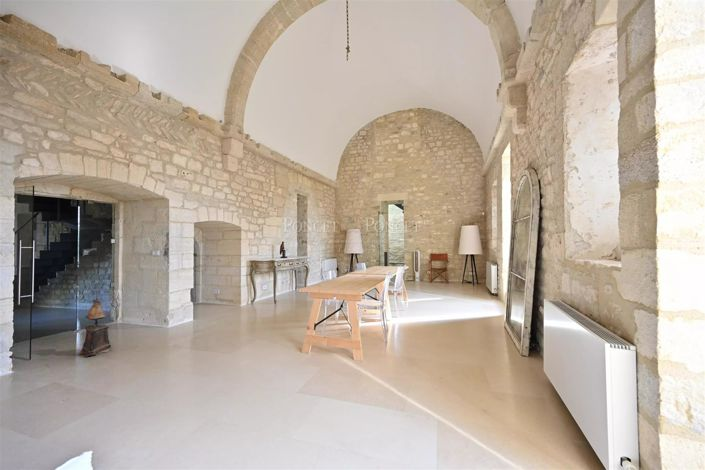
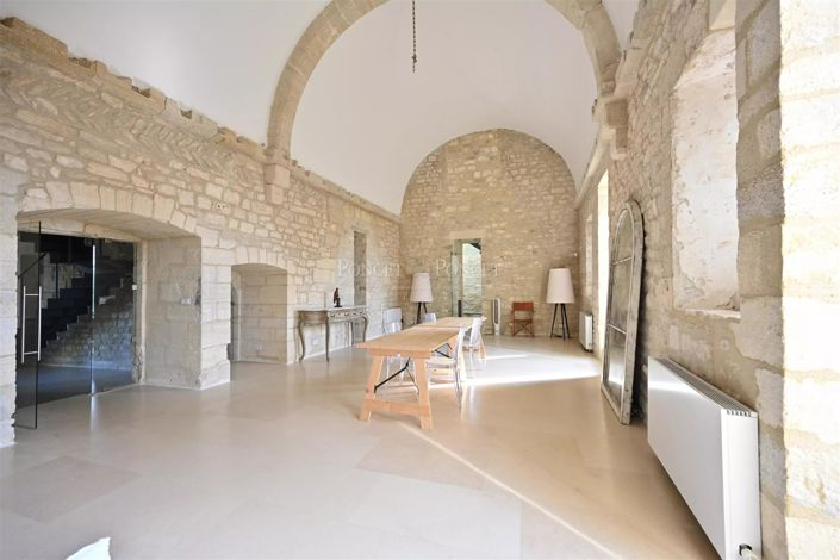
- lectern (96, 321)
